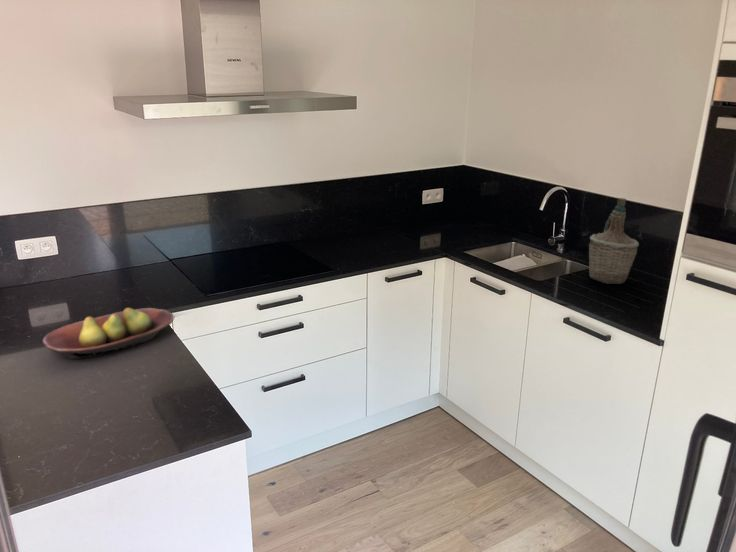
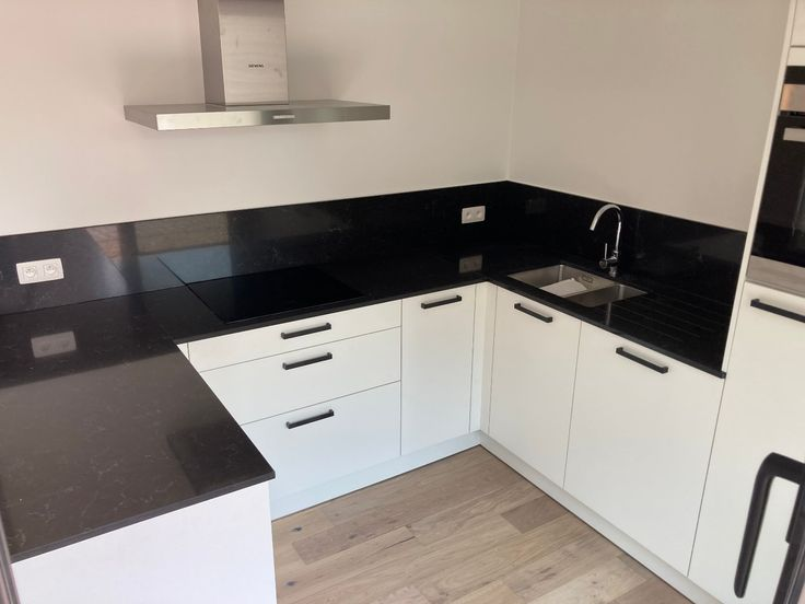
- fruit bowl (111, 329)
- bottle (614, 239)
